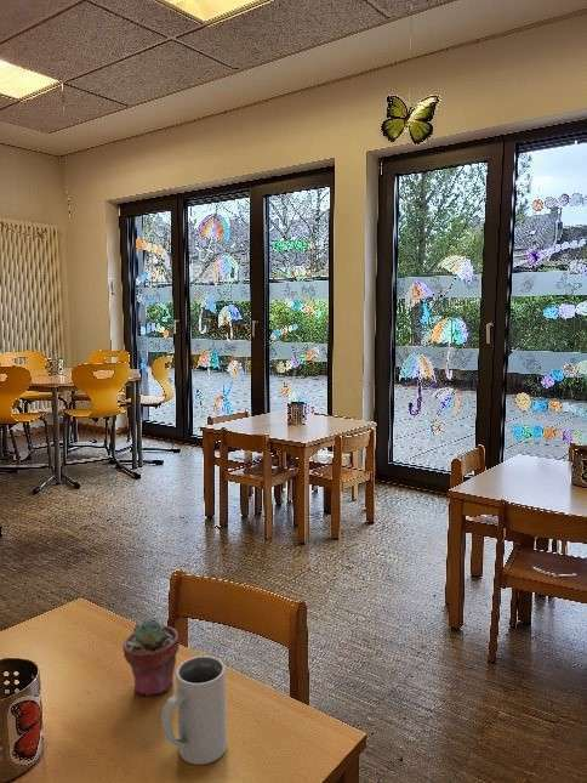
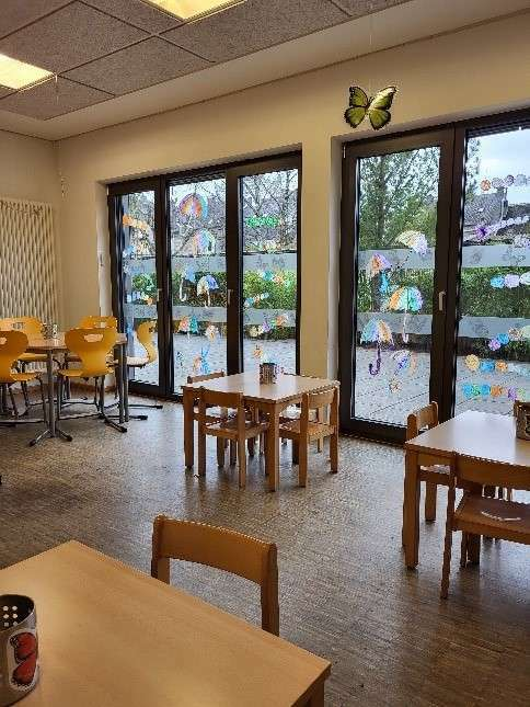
- potted succulent (152, 652)
- mug (193, 714)
